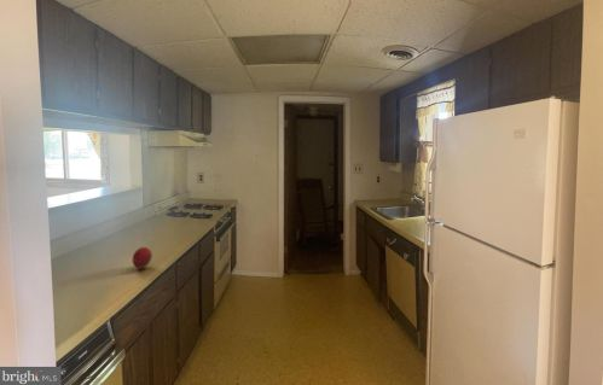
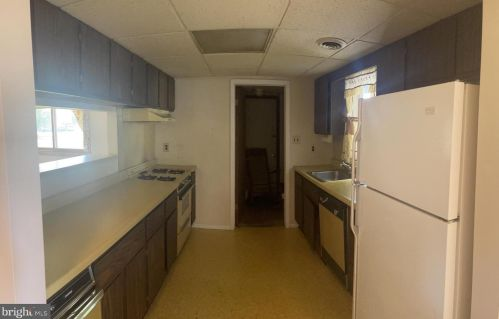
- fruit (143, 257)
